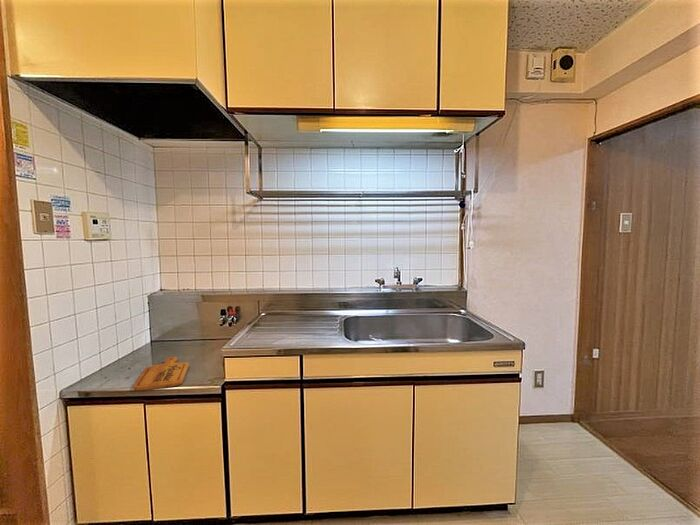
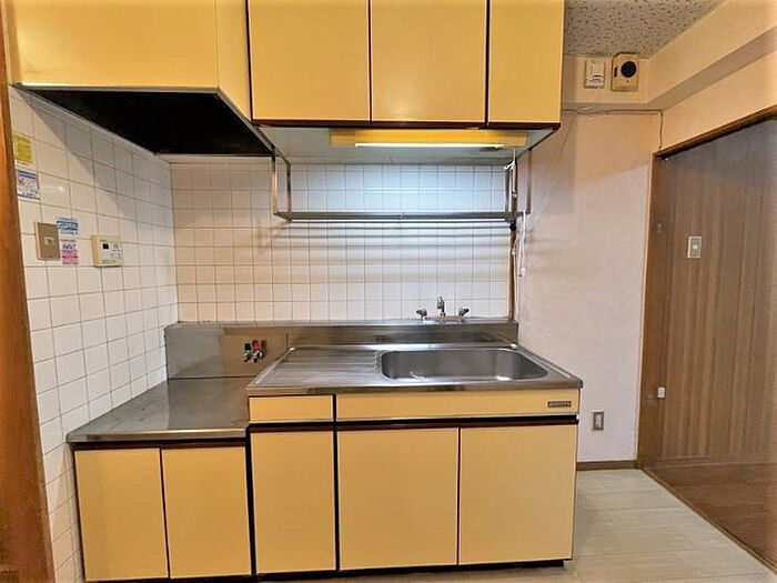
- cutting board (165, 371)
